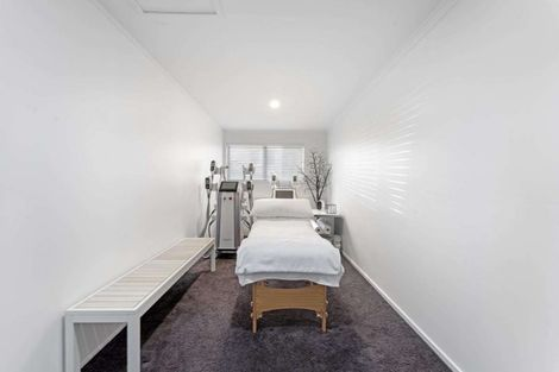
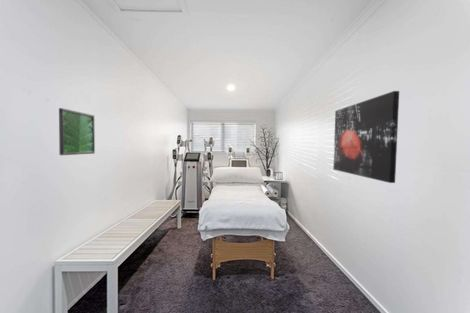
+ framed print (78, 133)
+ wall art (358, 139)
